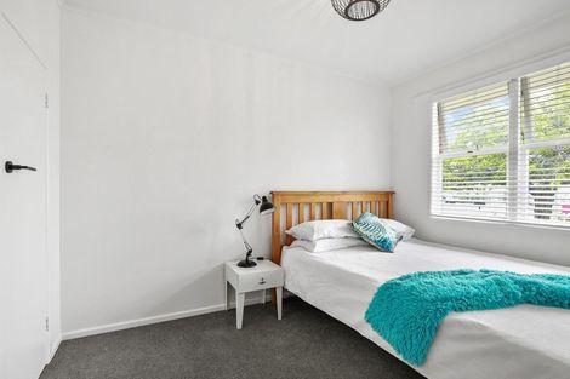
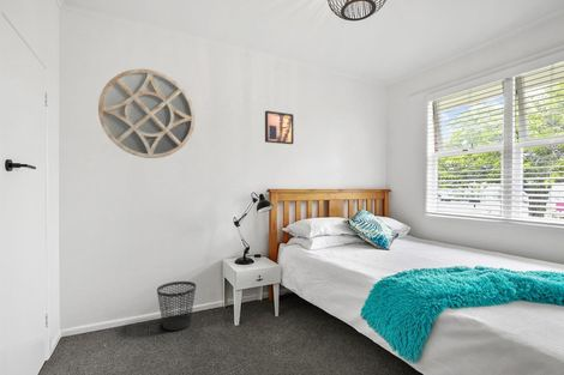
+ wall art (278, 127)
+ wastebasket (176, 306)
+ home mirror (149, 114)
